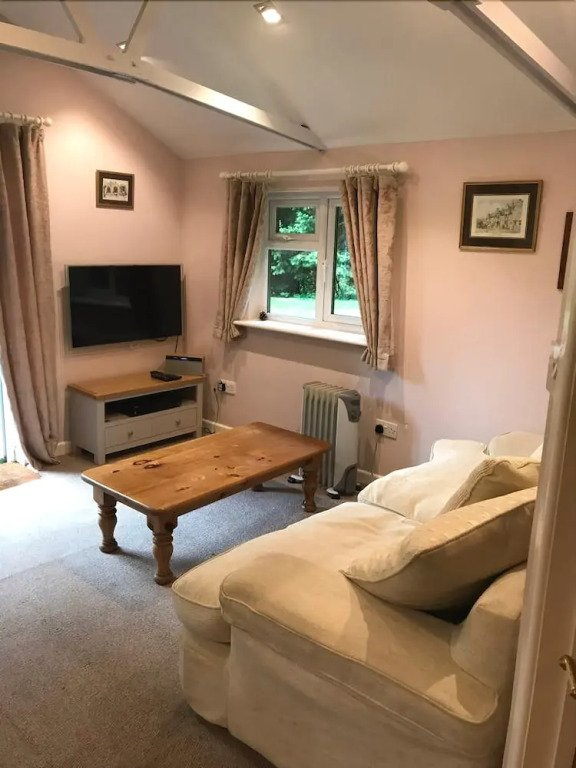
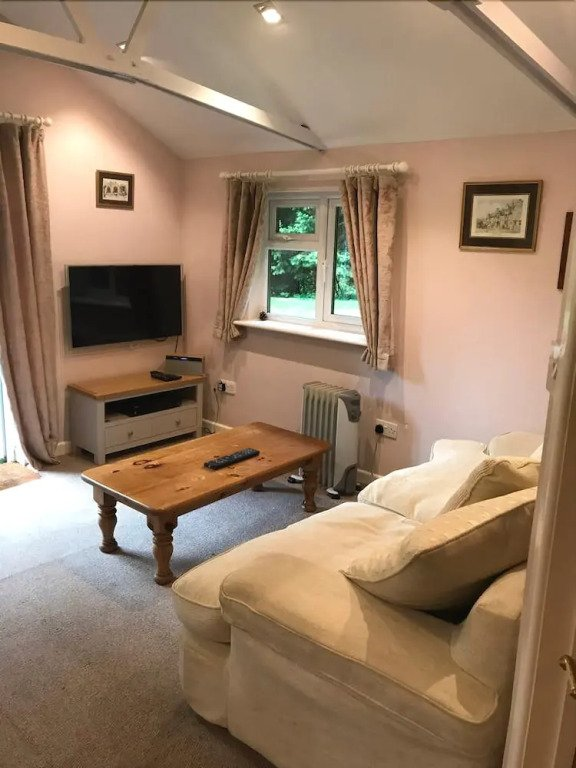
+ remote control (232, 457)
